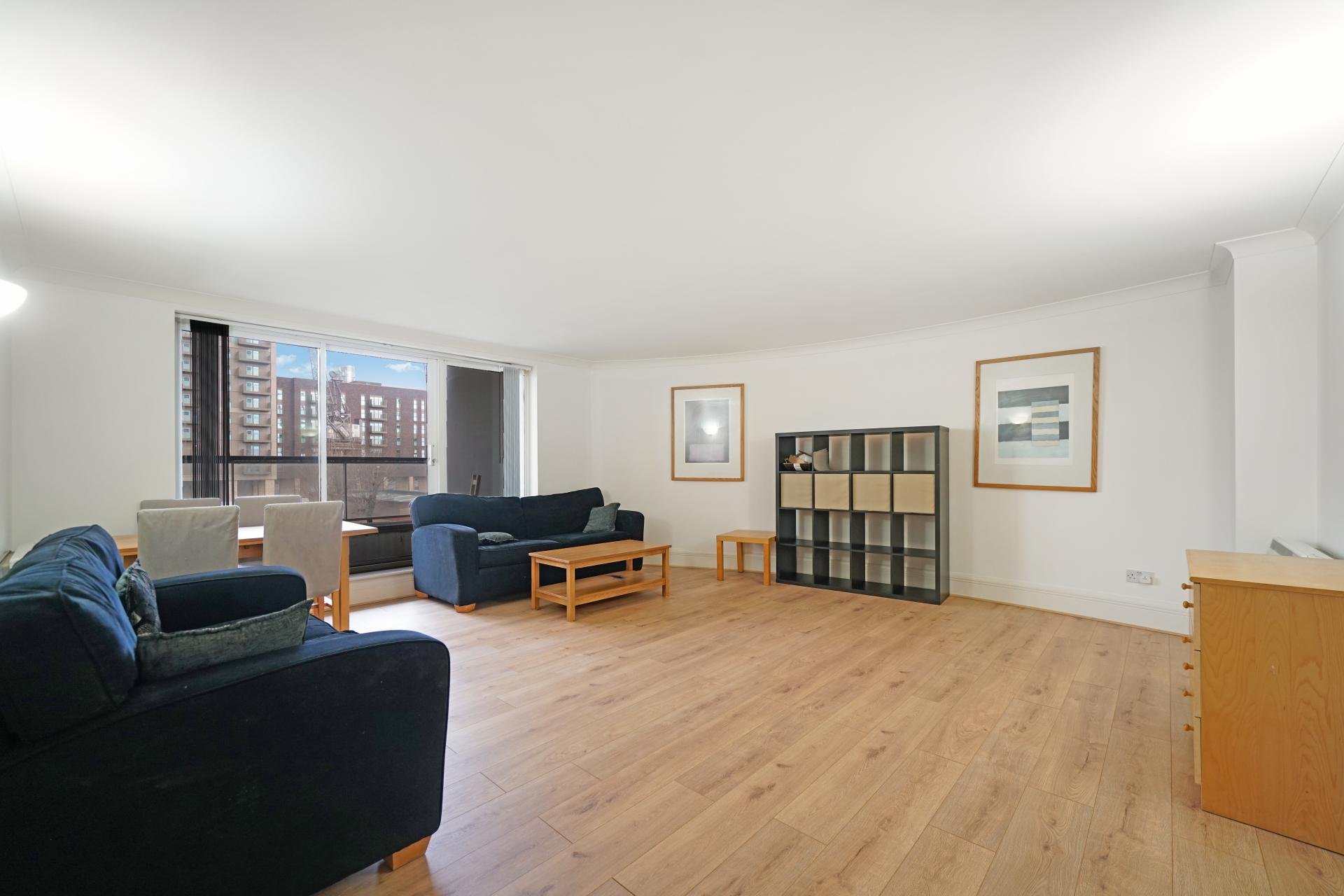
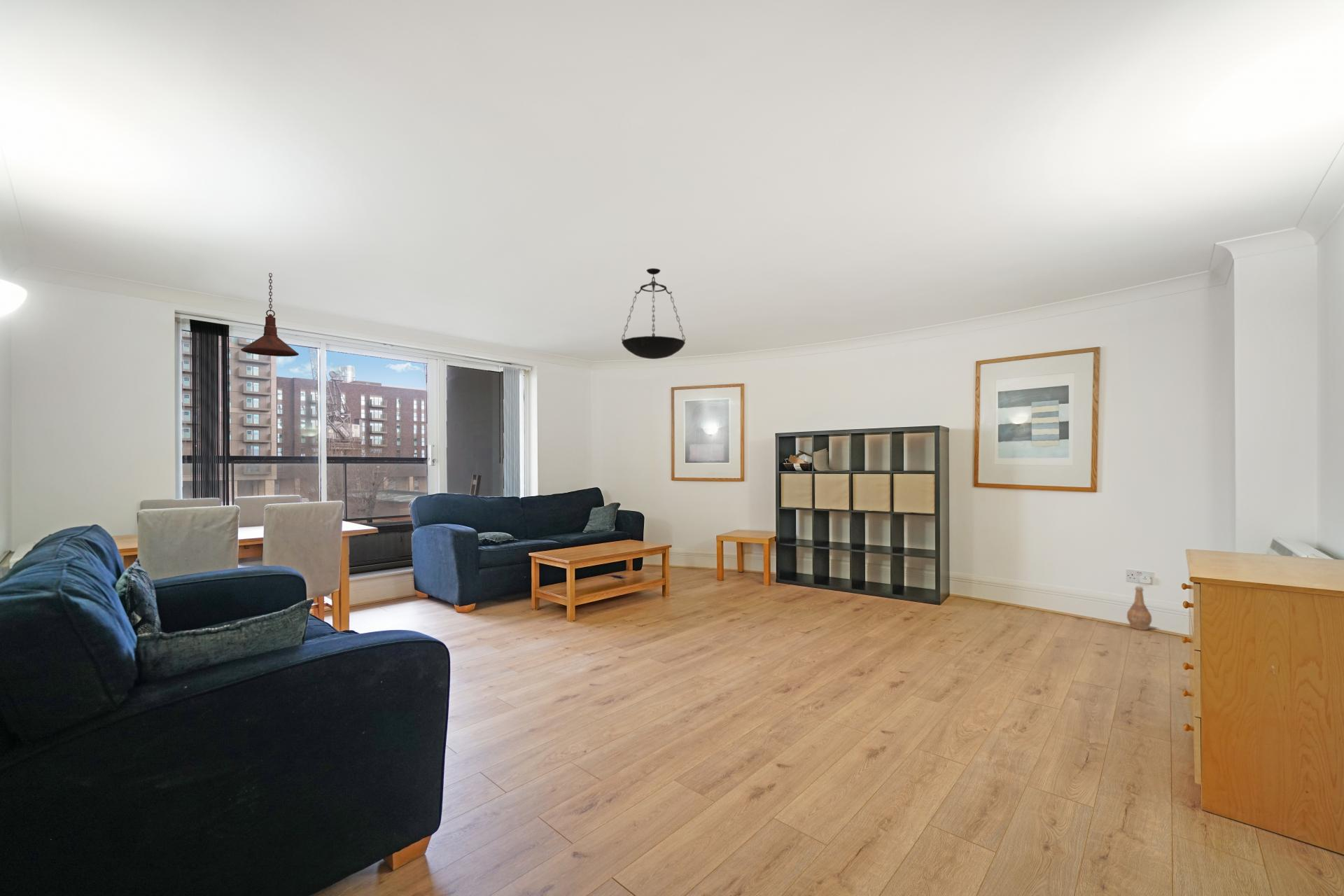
+ vase (1139, 607)
+ pendant lamp (653, 314)
+ pendant light (270, 311)
